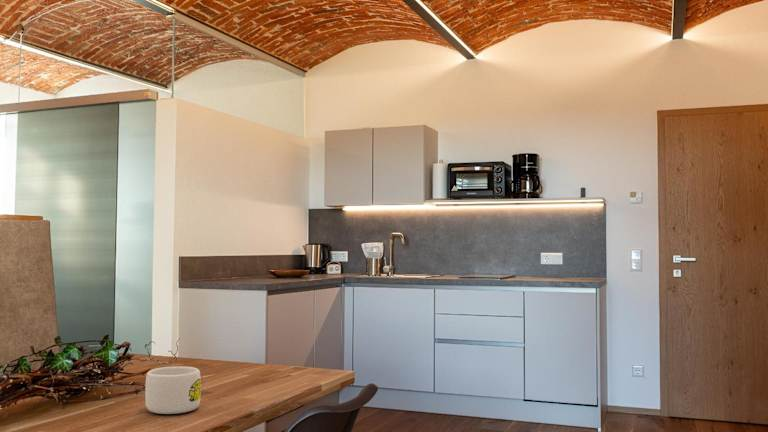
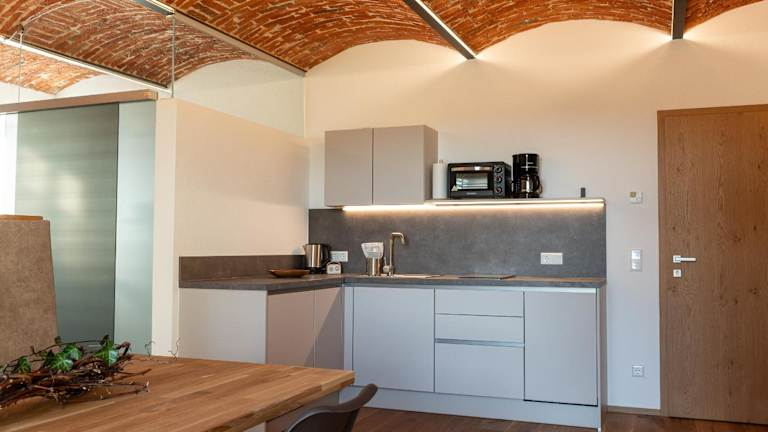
- mug (173, 389)
